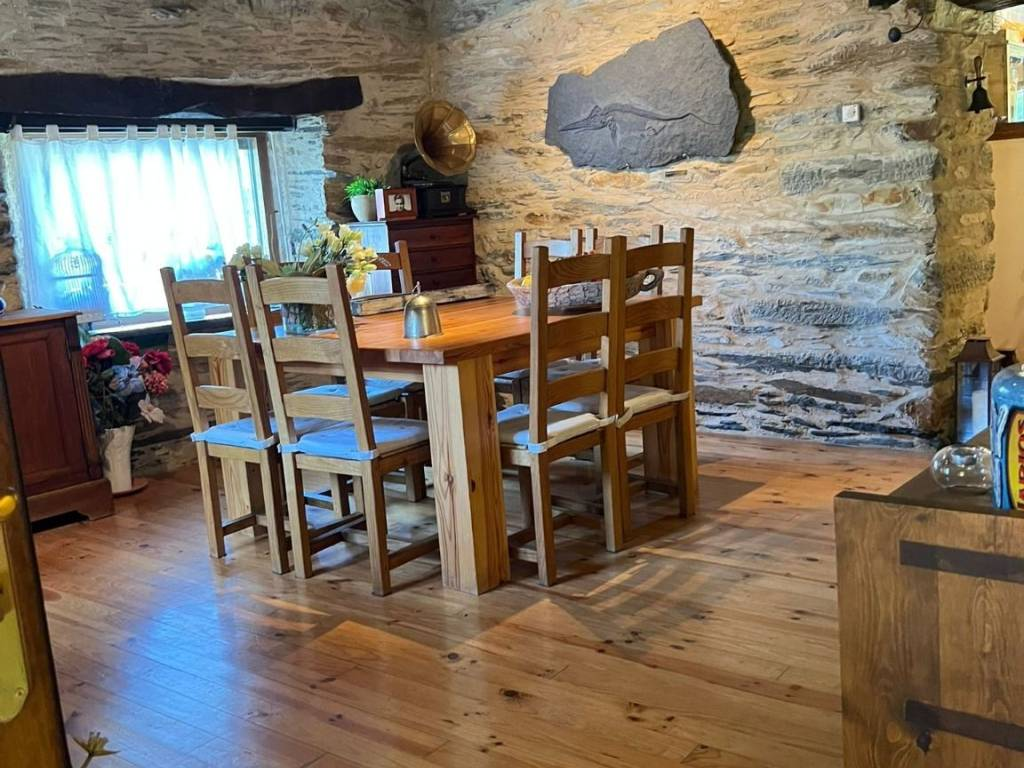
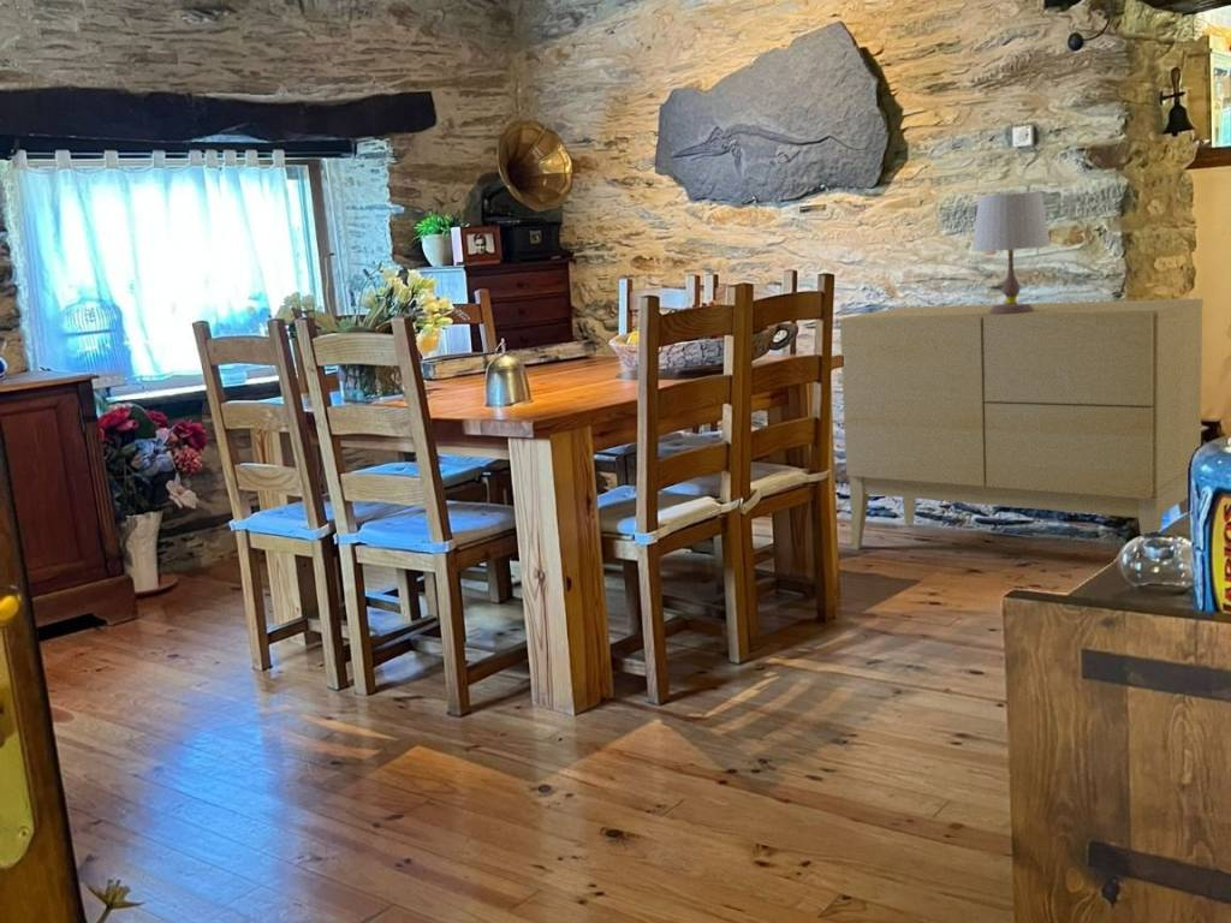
+ sideboard (1015, 431)
+ table lamp (1010, 252)
